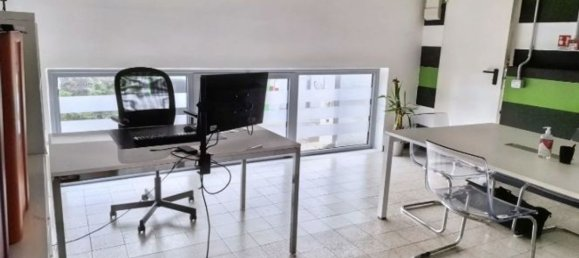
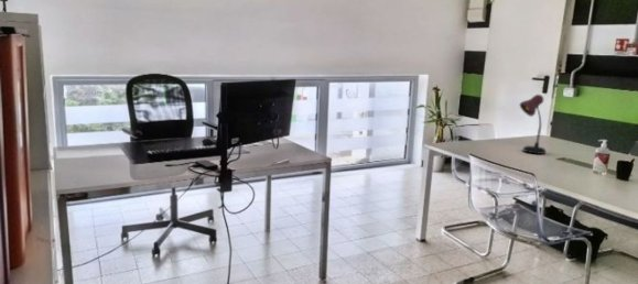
+ desk lamp (539, 123)
